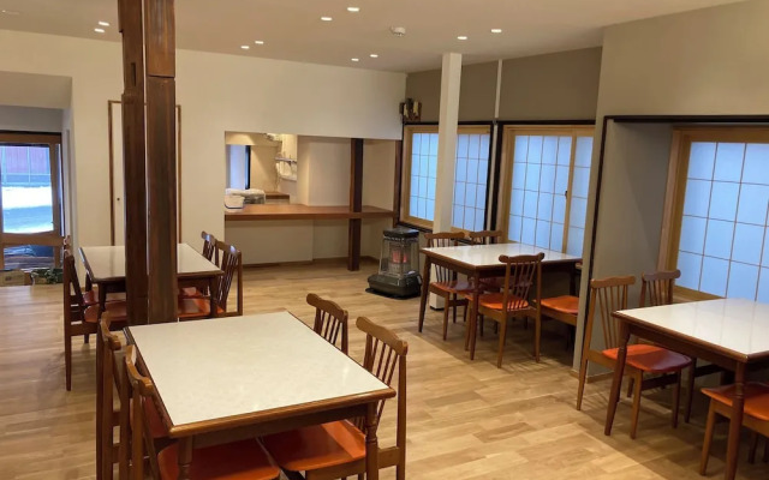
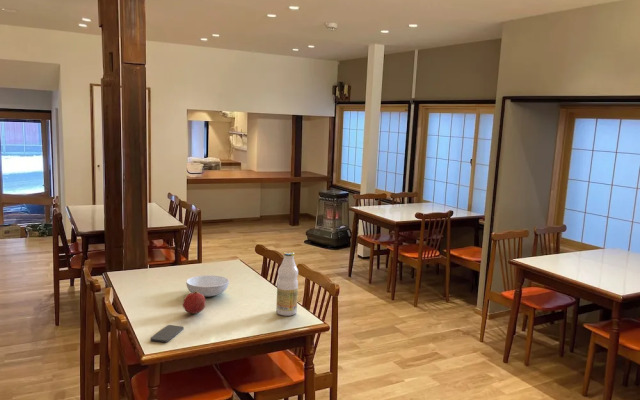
+ fruit (194, 302)
+ bottle (287, 282)
+ smartphone (167, 333)
+ serving bowl (207, 287)
